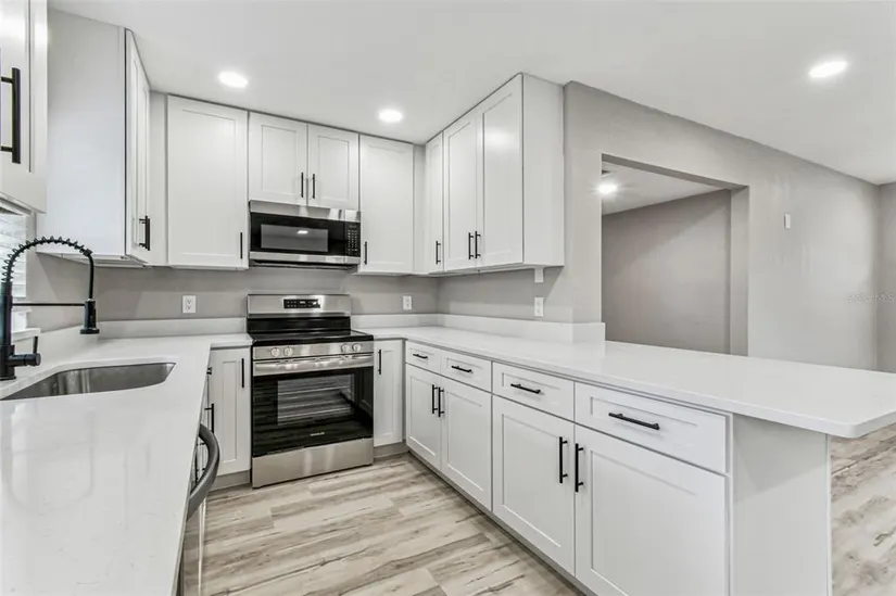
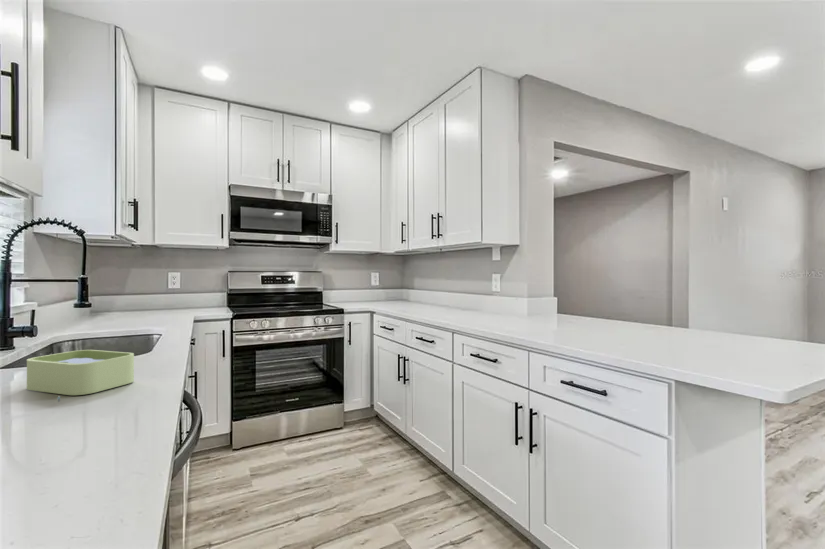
+ soap dish (72, 372)
